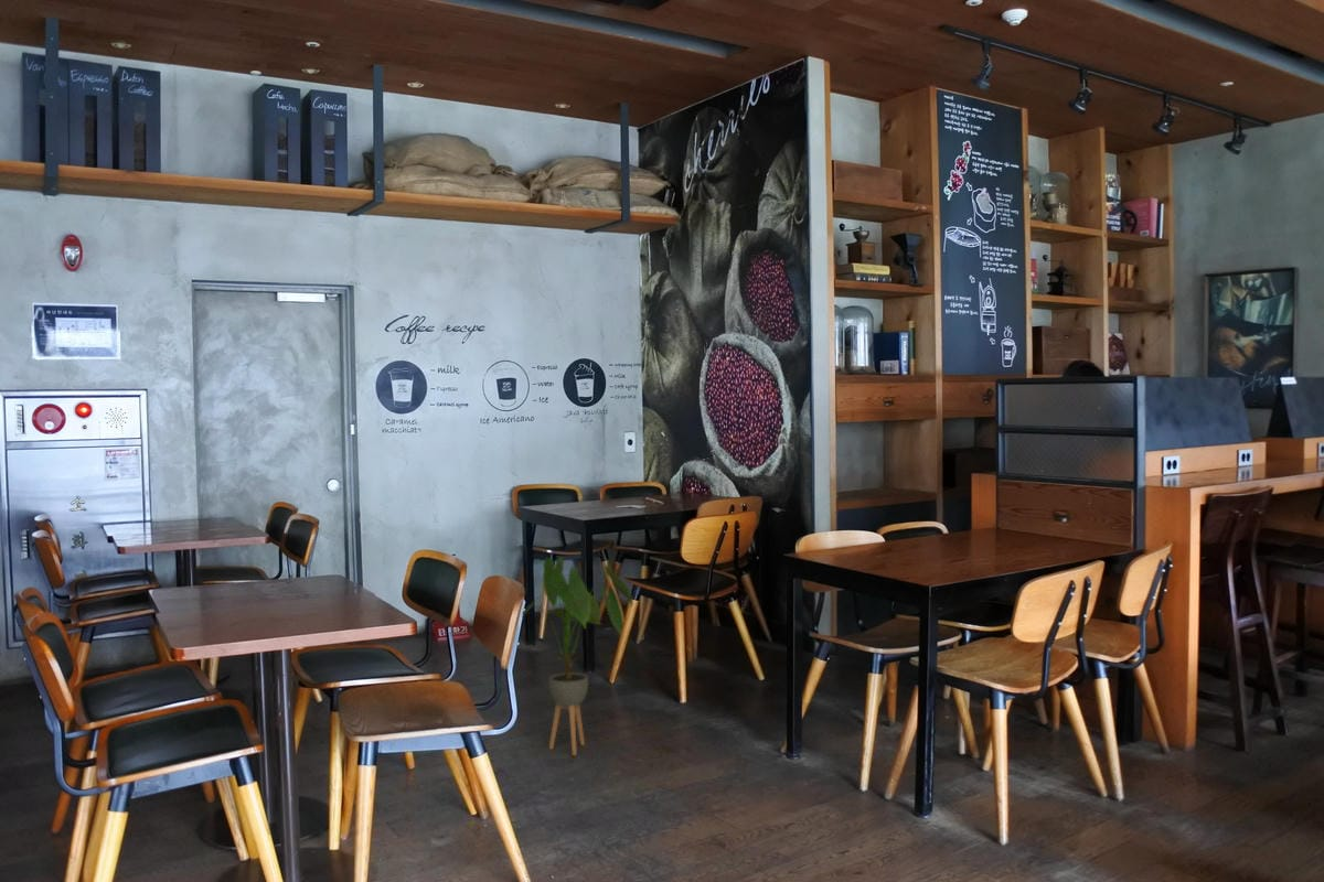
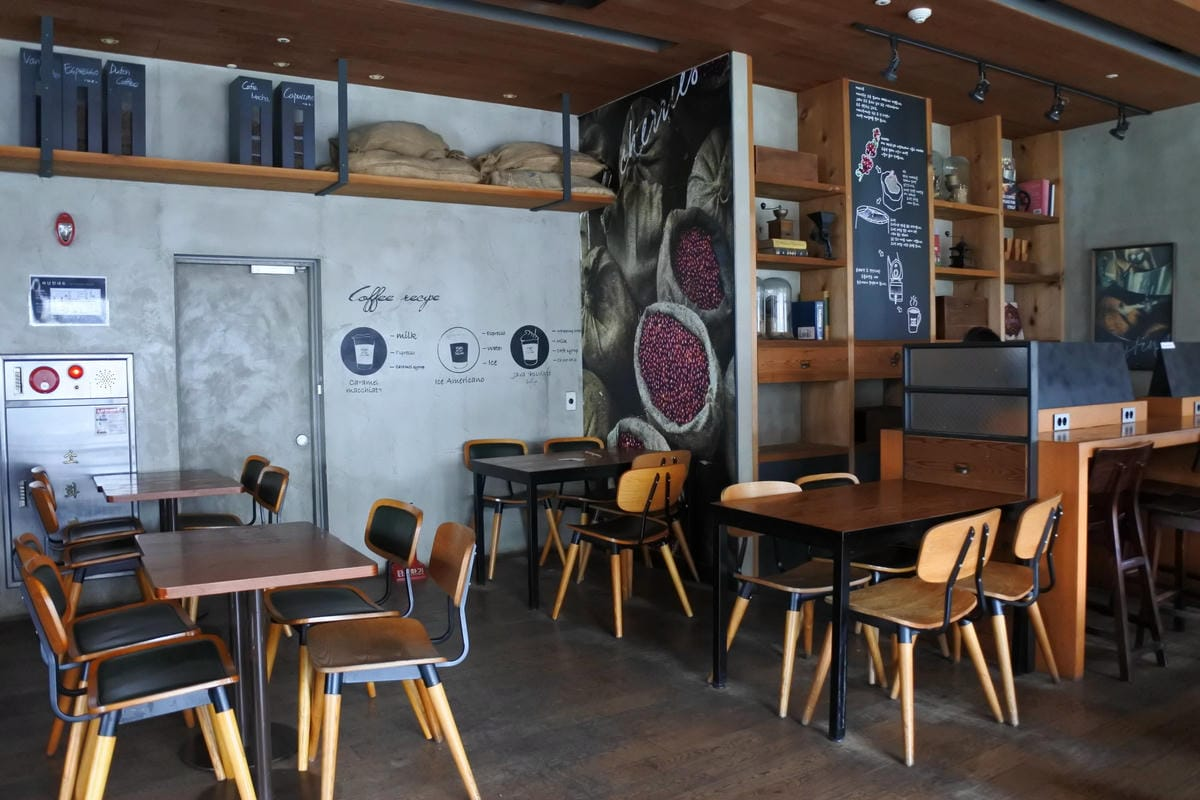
- house plant (577, 657)
